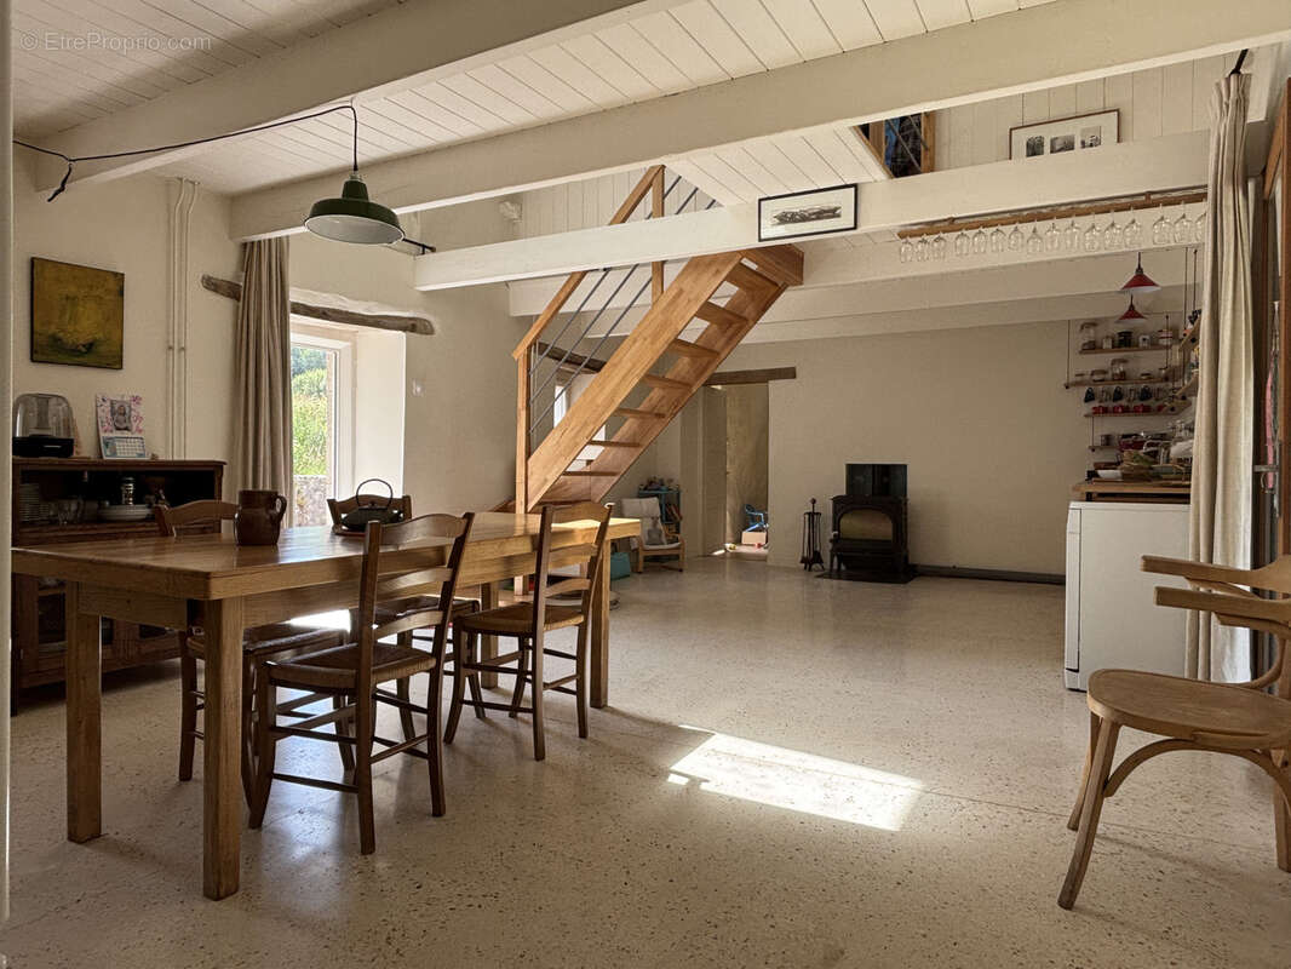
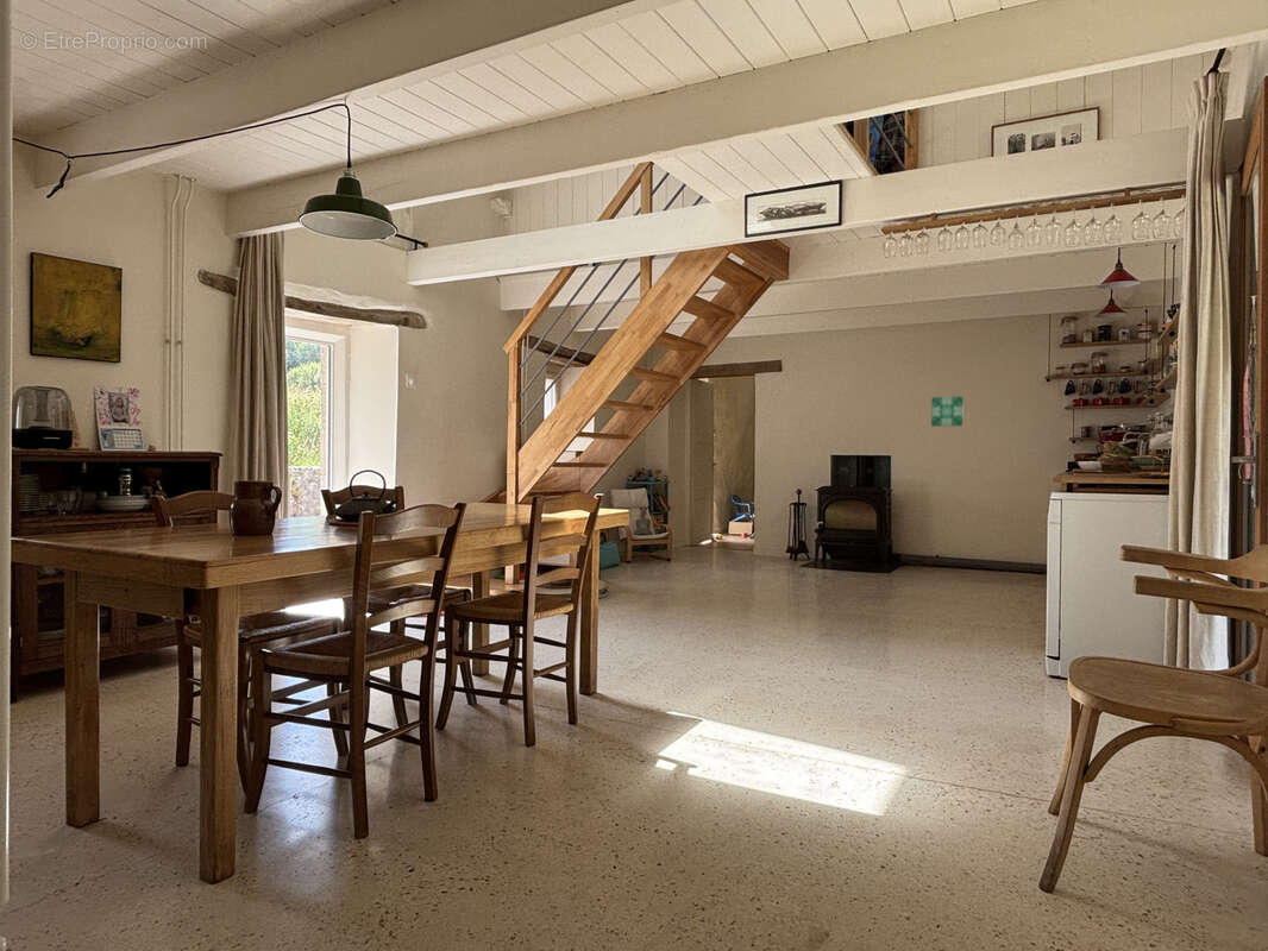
+ wall art (947, 411)
